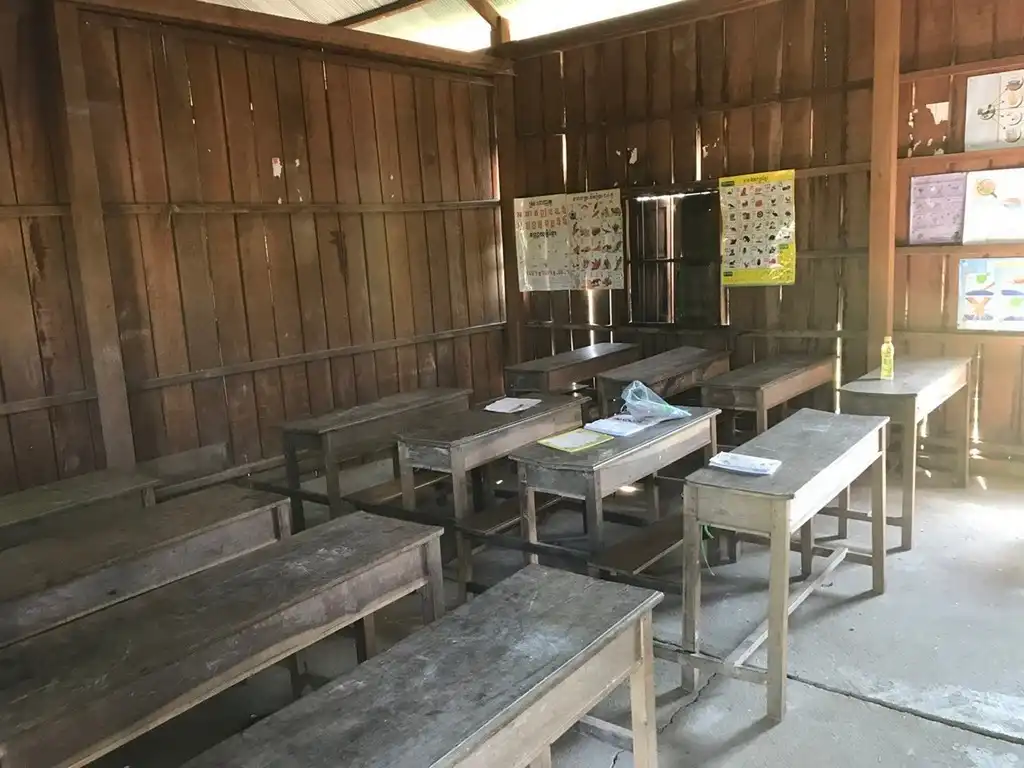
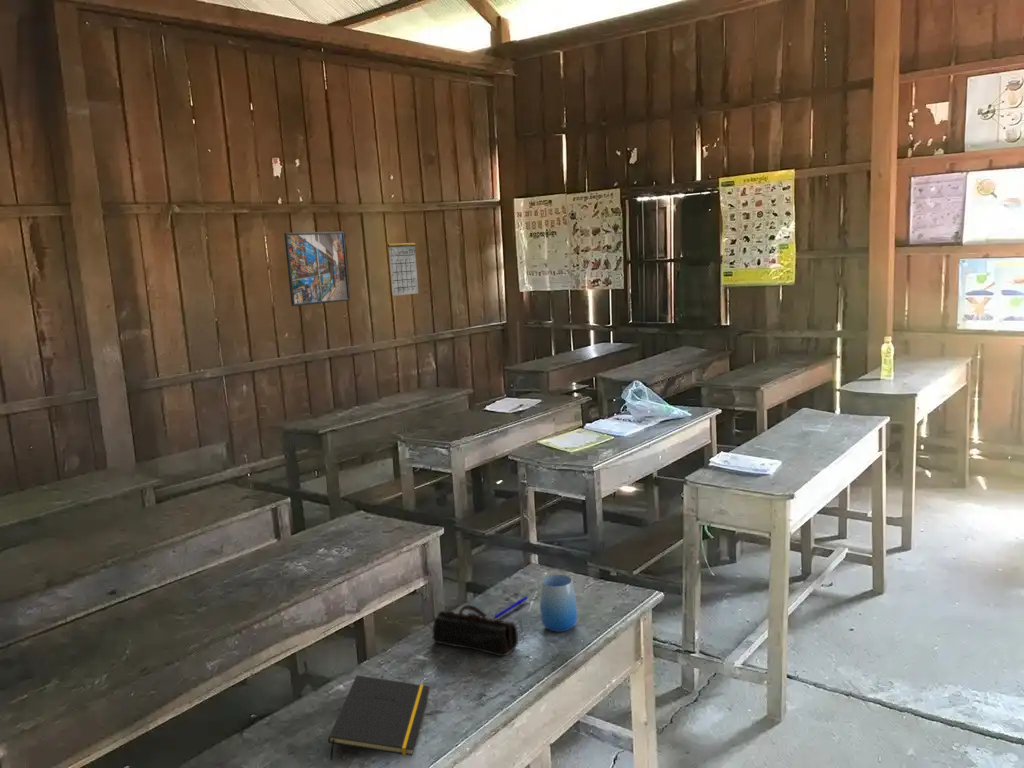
+ pen (510, 607)
+ notepad (382, 712)
+ pencil case (474, 624)
+ cup (558, 603)
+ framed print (318, 268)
+ calendar (403, 263)
